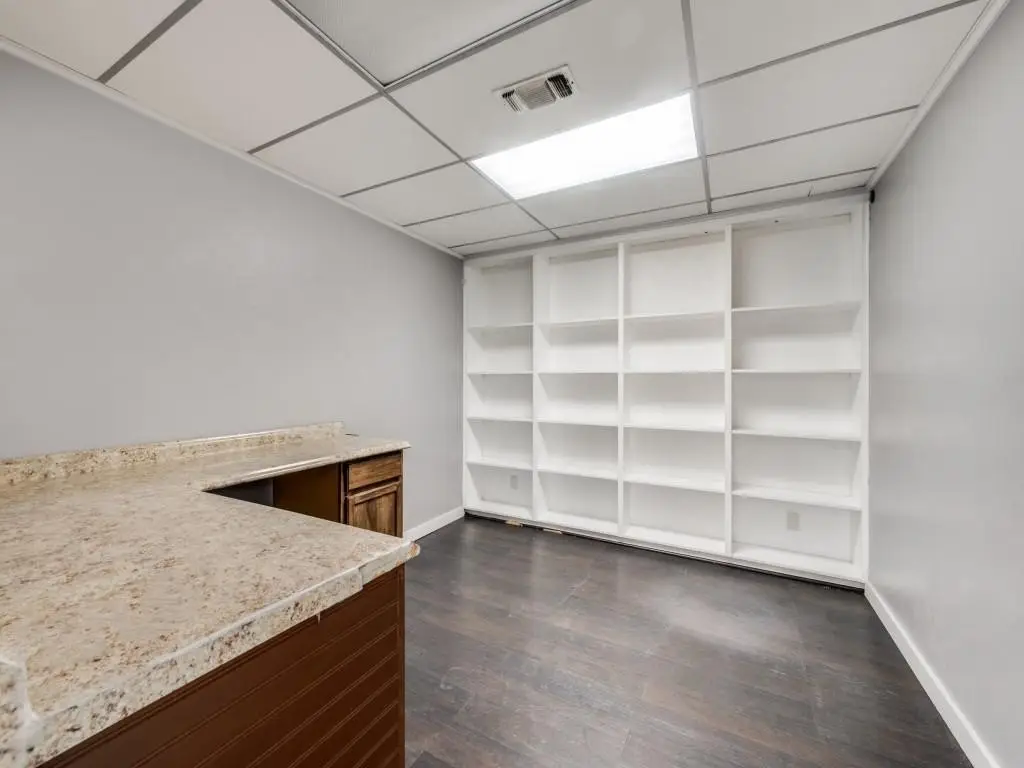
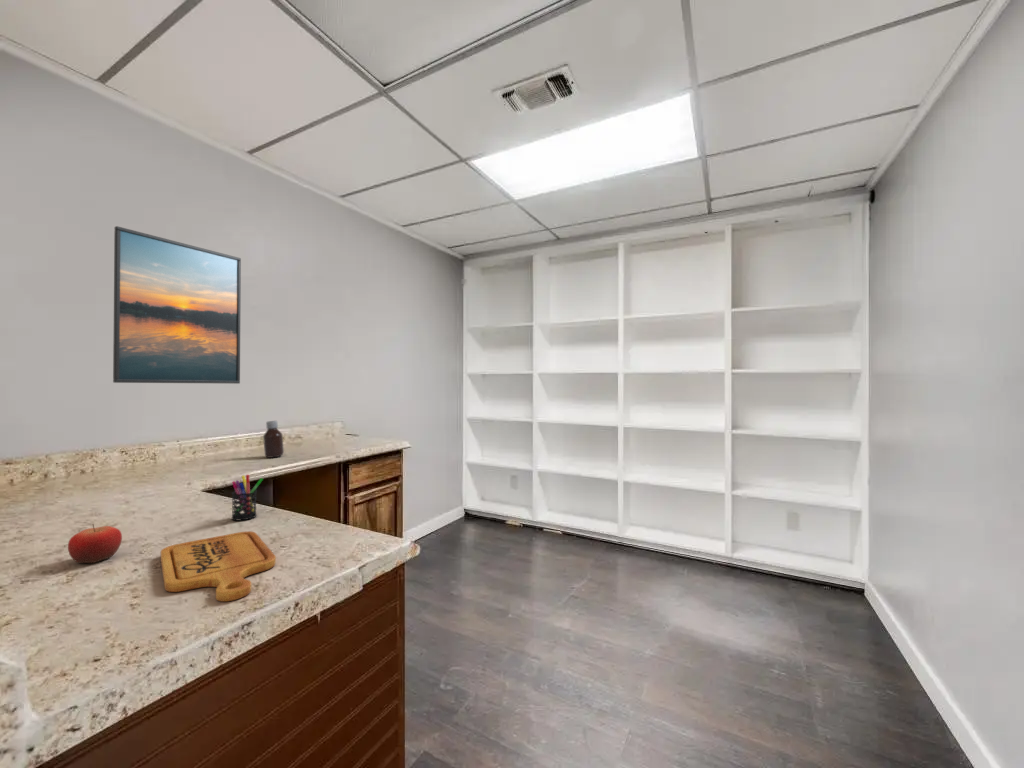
+ pen holder (247, 495)
+ cutting board (220, 564)
+ bottle (273, 438)
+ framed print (183, 313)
+ fruit (95, 541)
